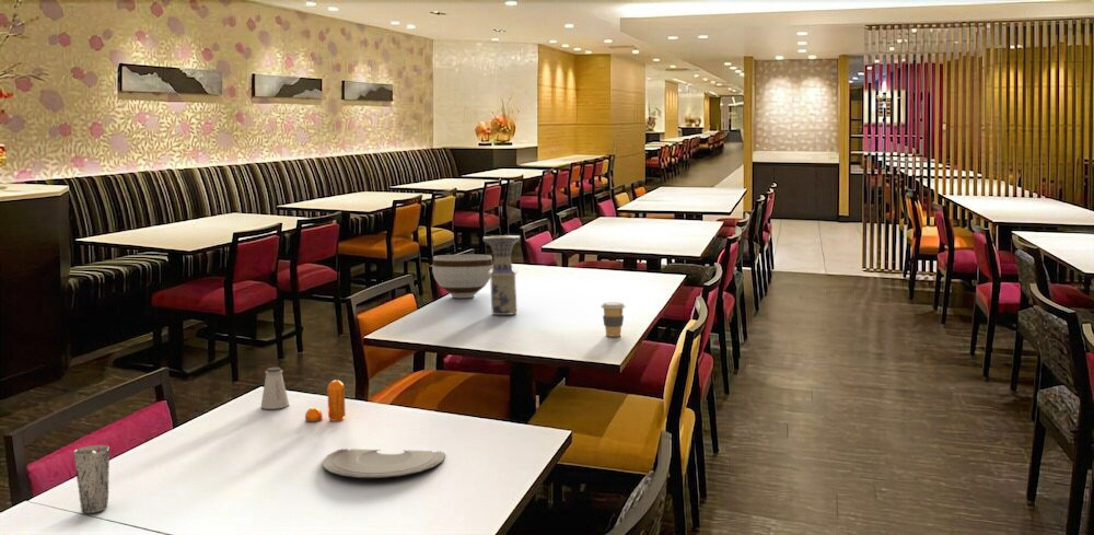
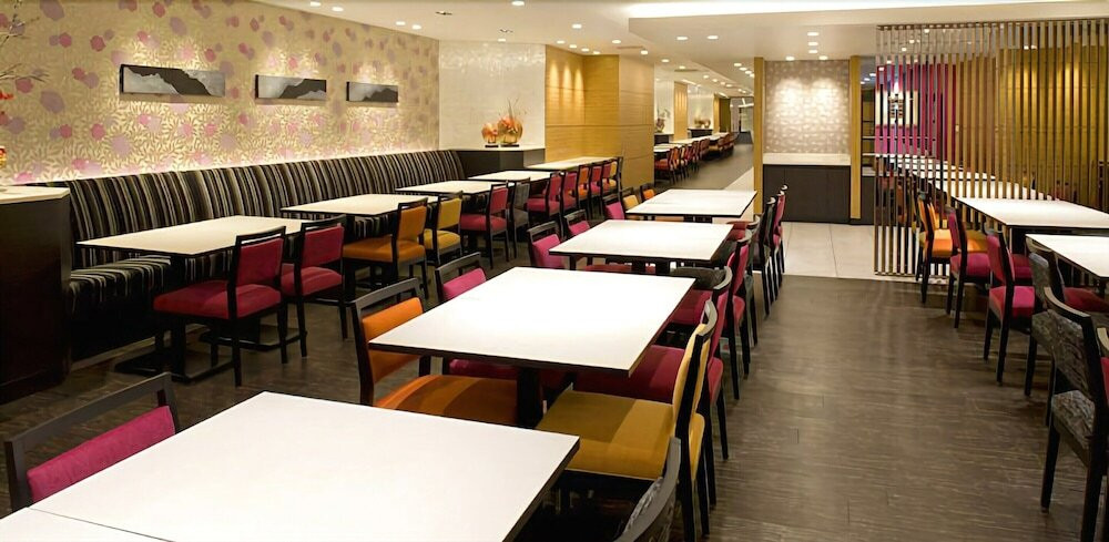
- coffee cup (613, 319)
- plate (384, 457)
- saltshaker (274, 386)
- pepper shaker (328, 399)
- bowl (463, 276)
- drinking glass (93, 479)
- vase (502, 275)
